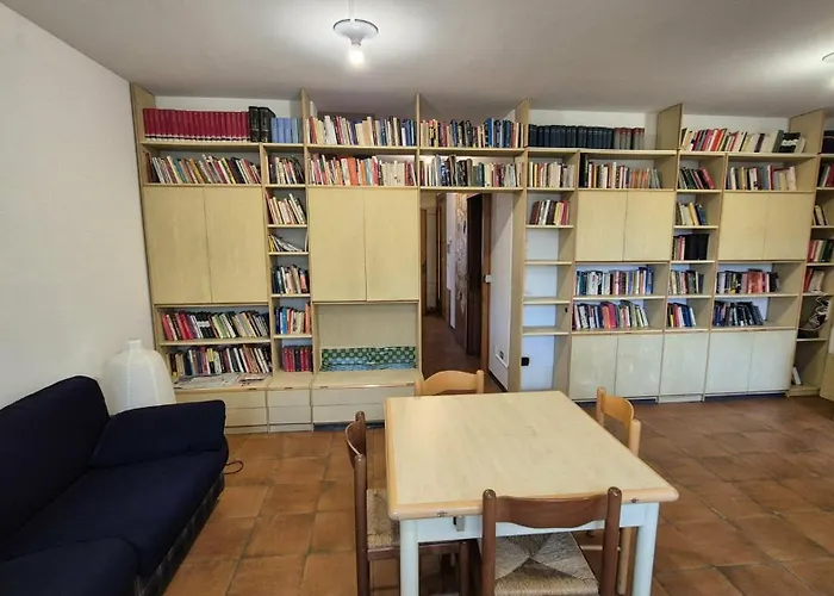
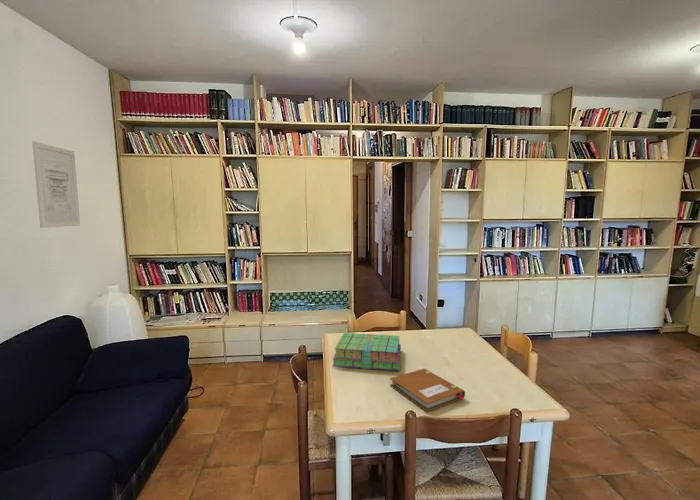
+ notebook (427, 388)
+ wall art (58, 187)
+ stack of books (368, 349)
